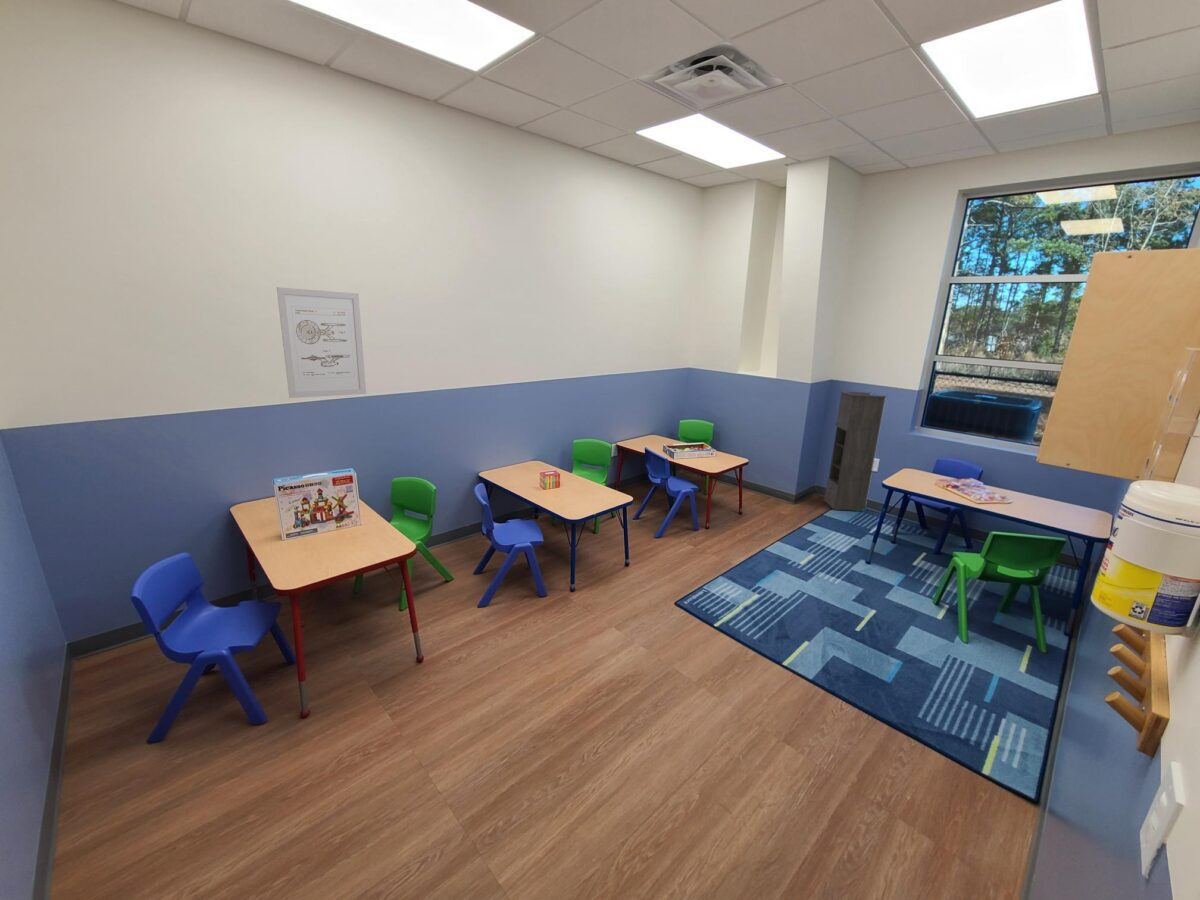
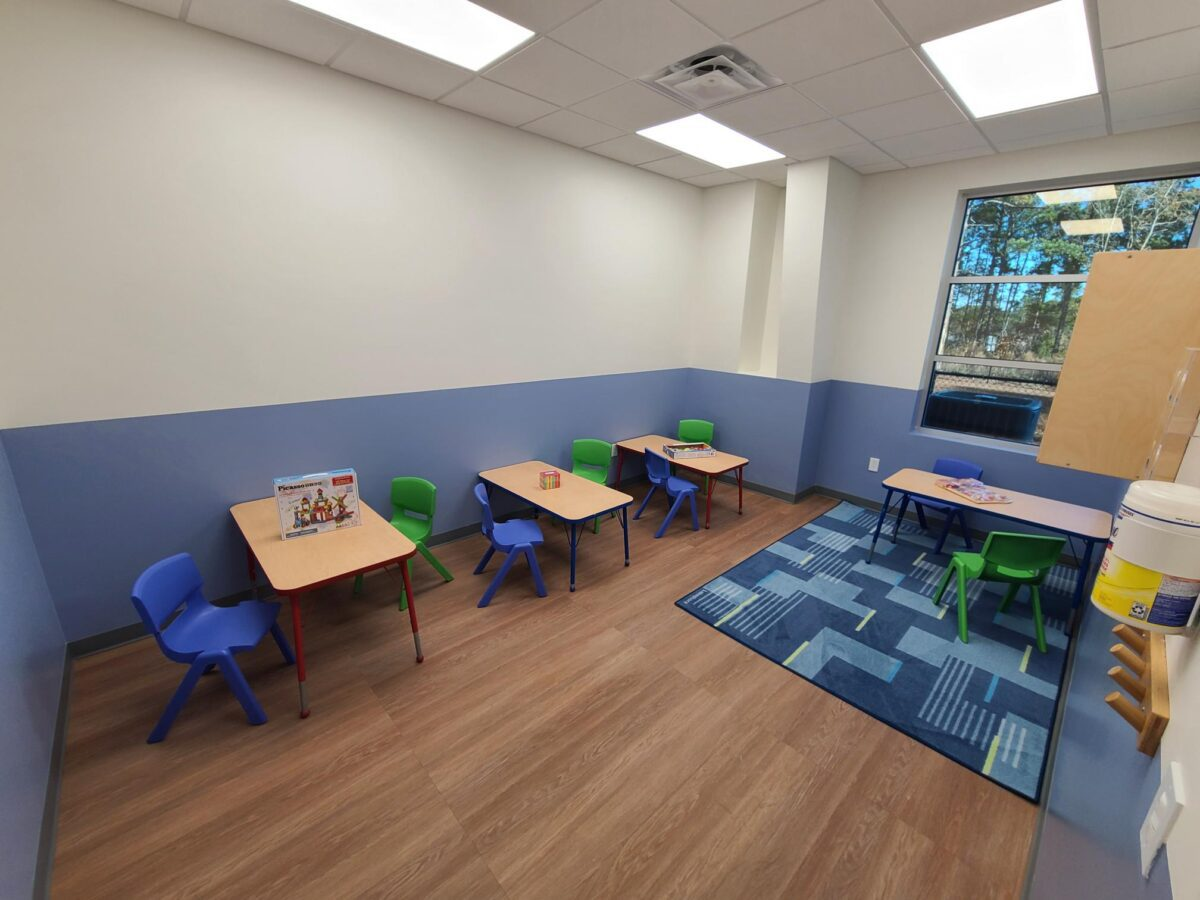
- wall art (324, 344)
- storage cabinet (852, 451)
